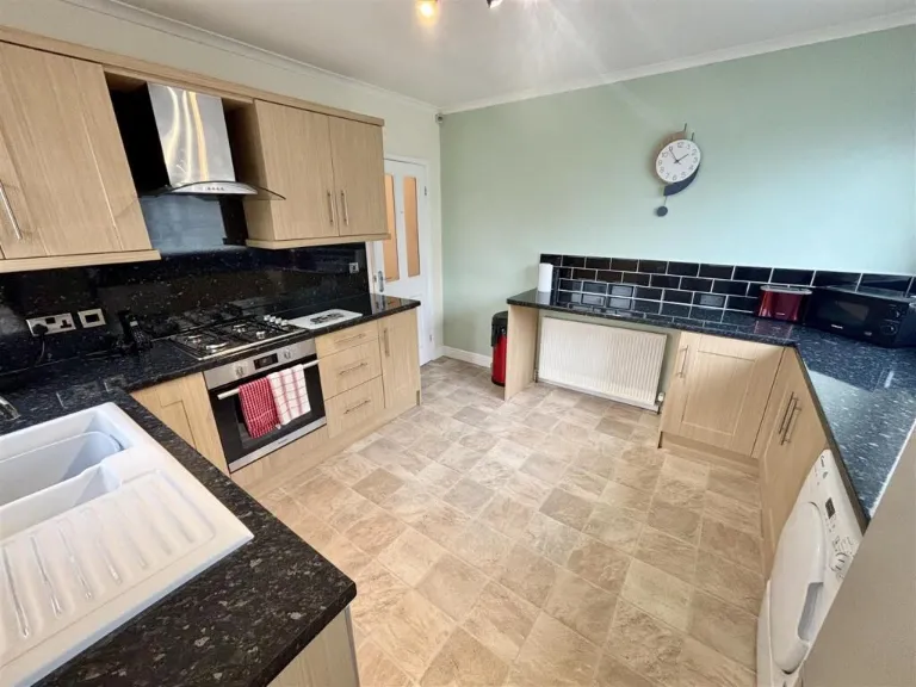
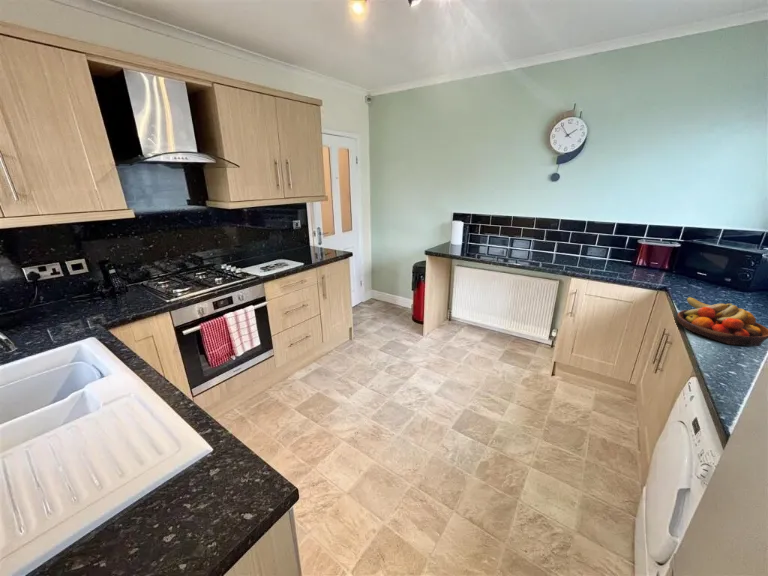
+ fruit bowl (721, 319)
